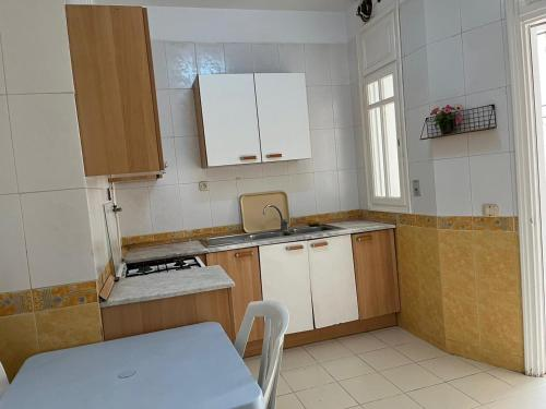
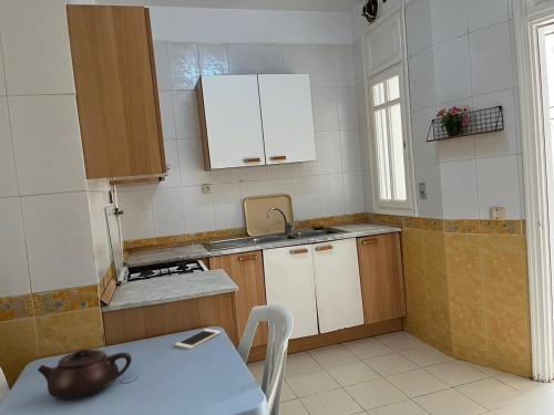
+ cell phone (198, 338)
+ teapot (84, 369)
